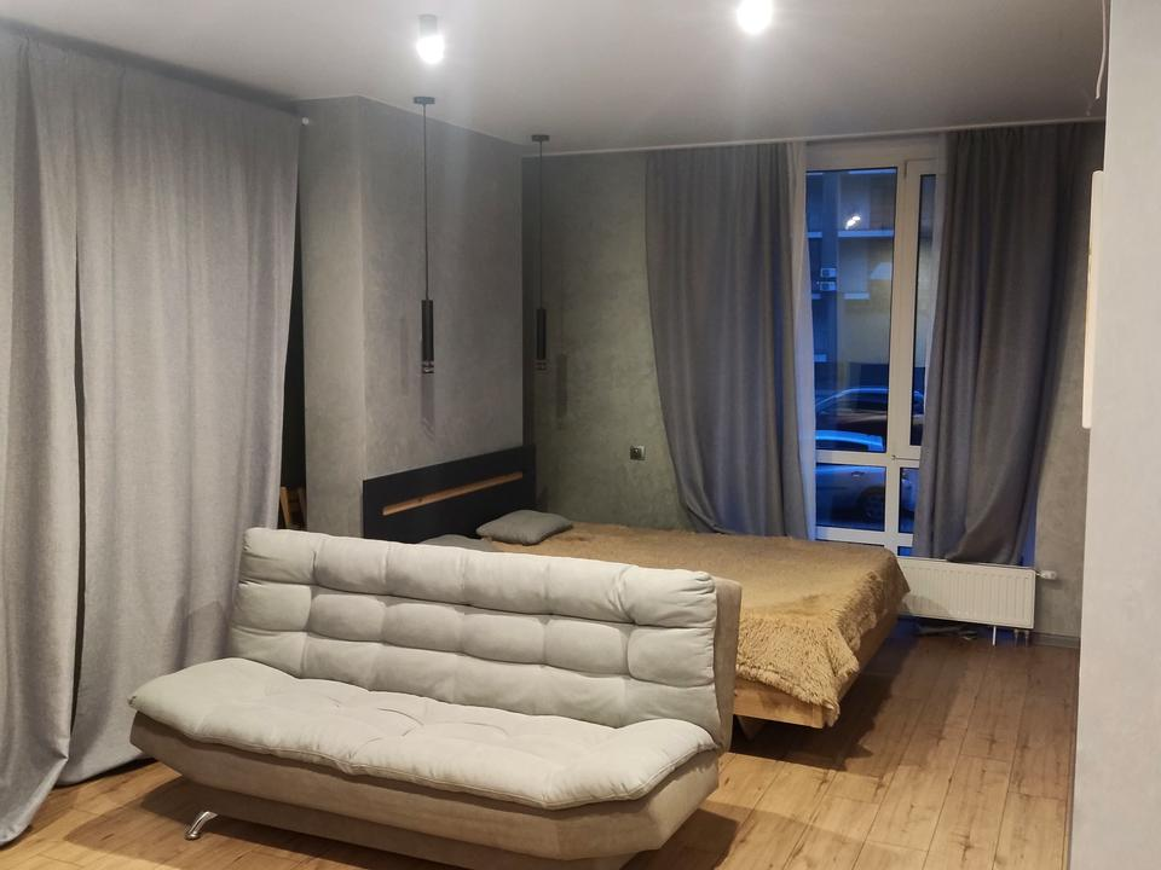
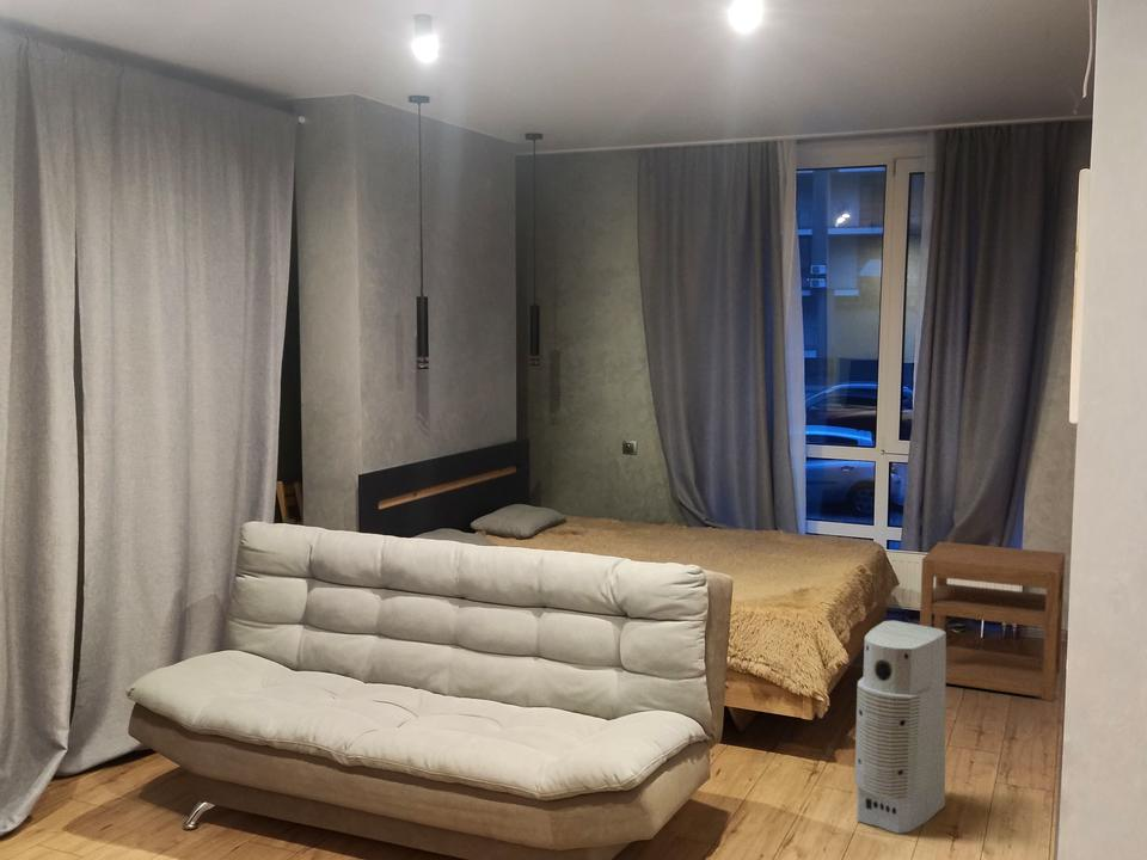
+ air purifier (898, 723)
+ nightstand (992, 615)
